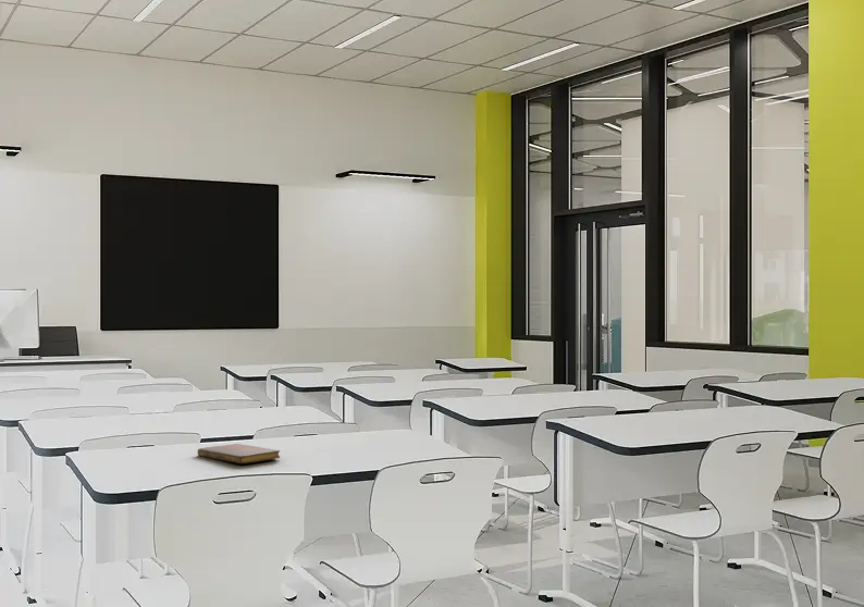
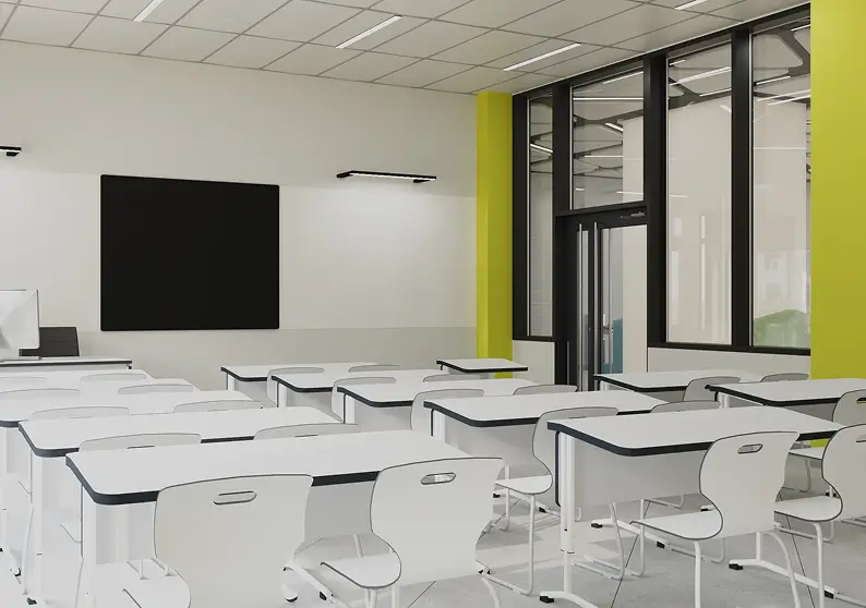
- notebook (238, 453)
